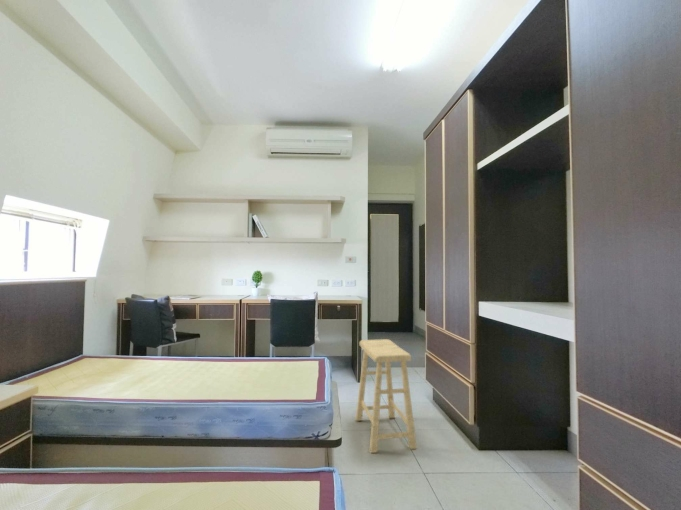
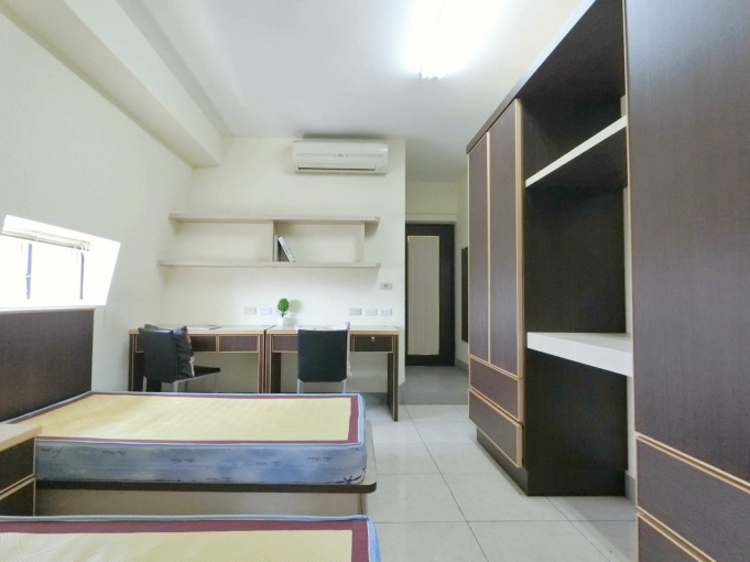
- stool (383, 390)
